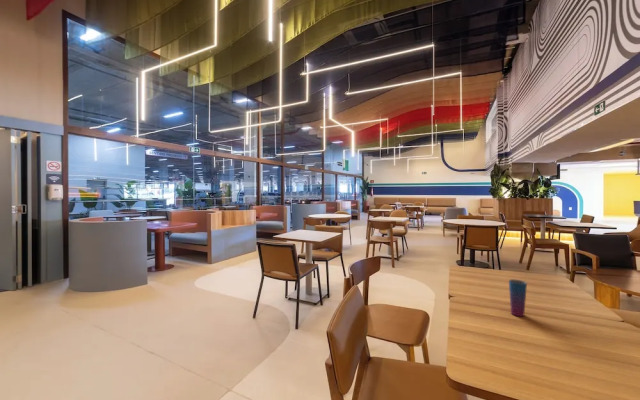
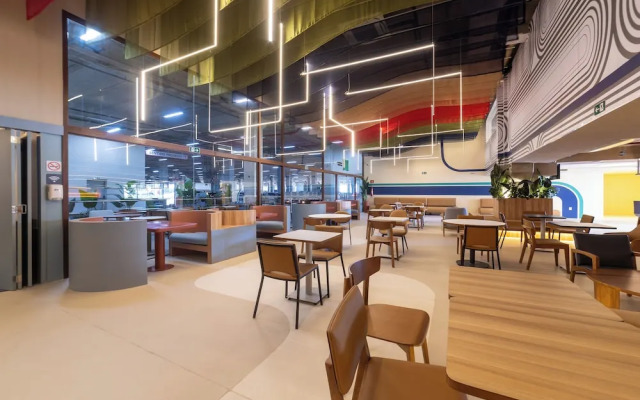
- cup (517, 297)
